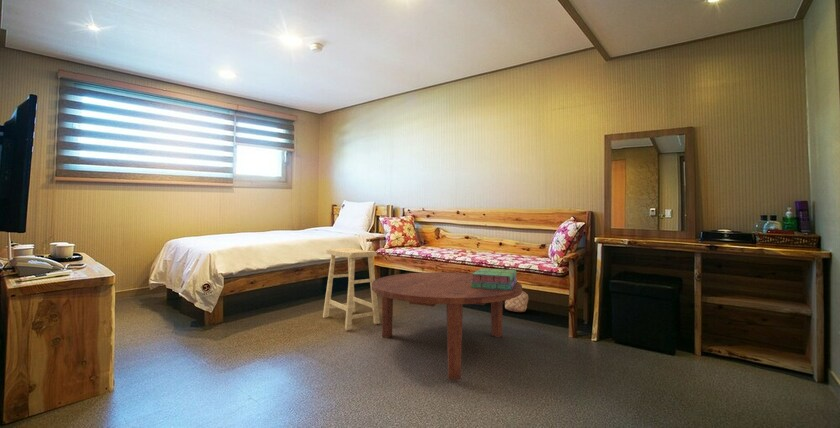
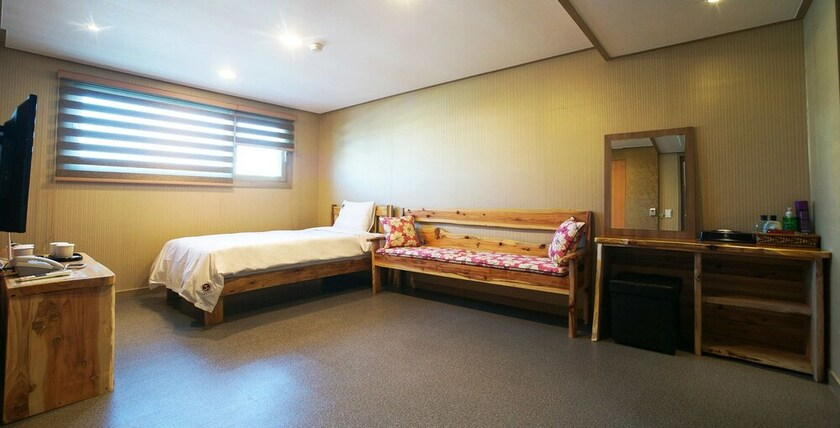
- stool (350, 285)
- coffee table (447, 315)
- stack of books (494, 278)
- basket (516, 298)
